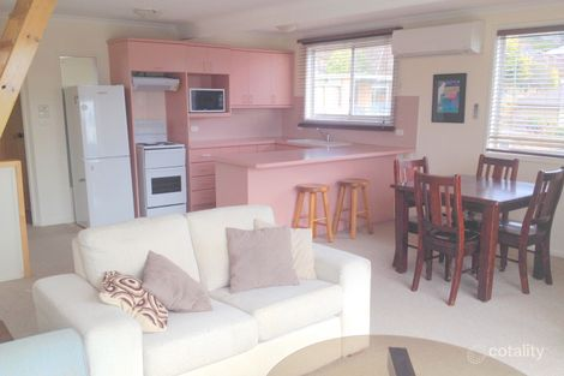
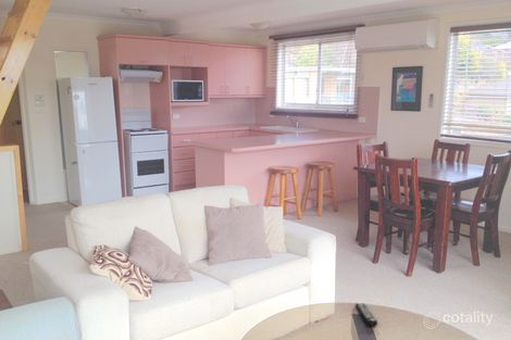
+ remote control (365, 313)
